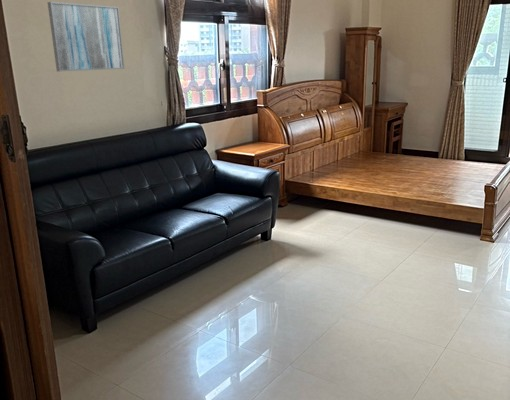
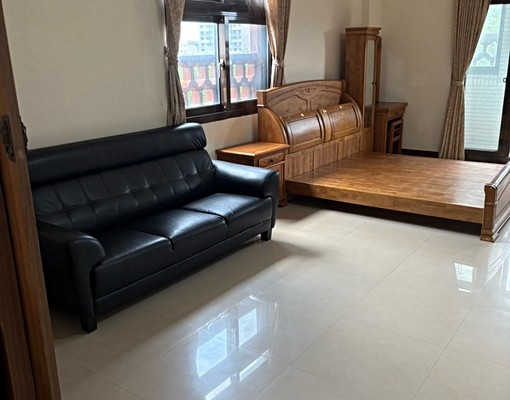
- wall art (88, 37)
